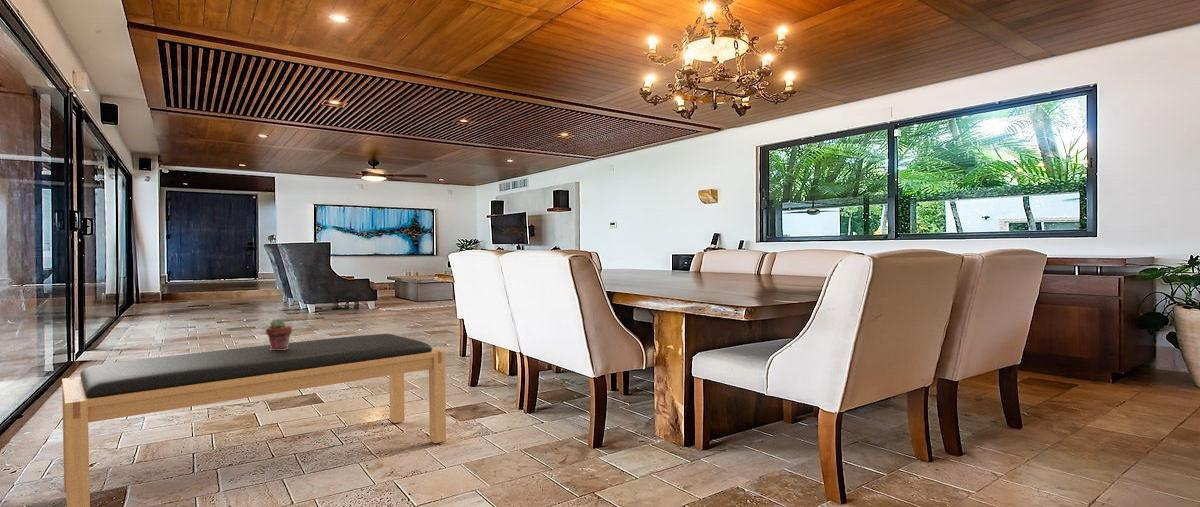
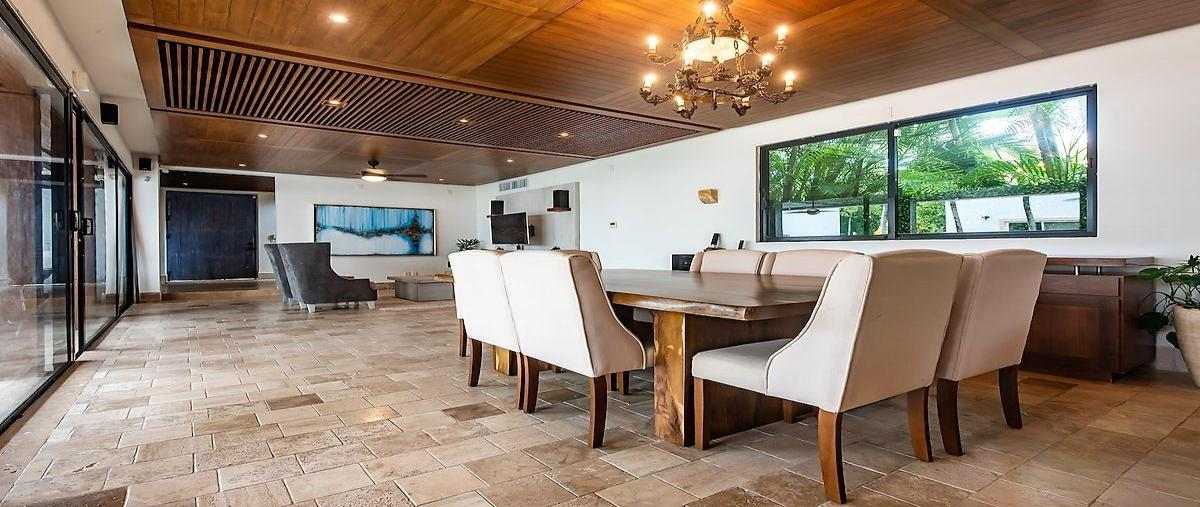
- potted succulent (278, 333)
- bench (274, 393)
